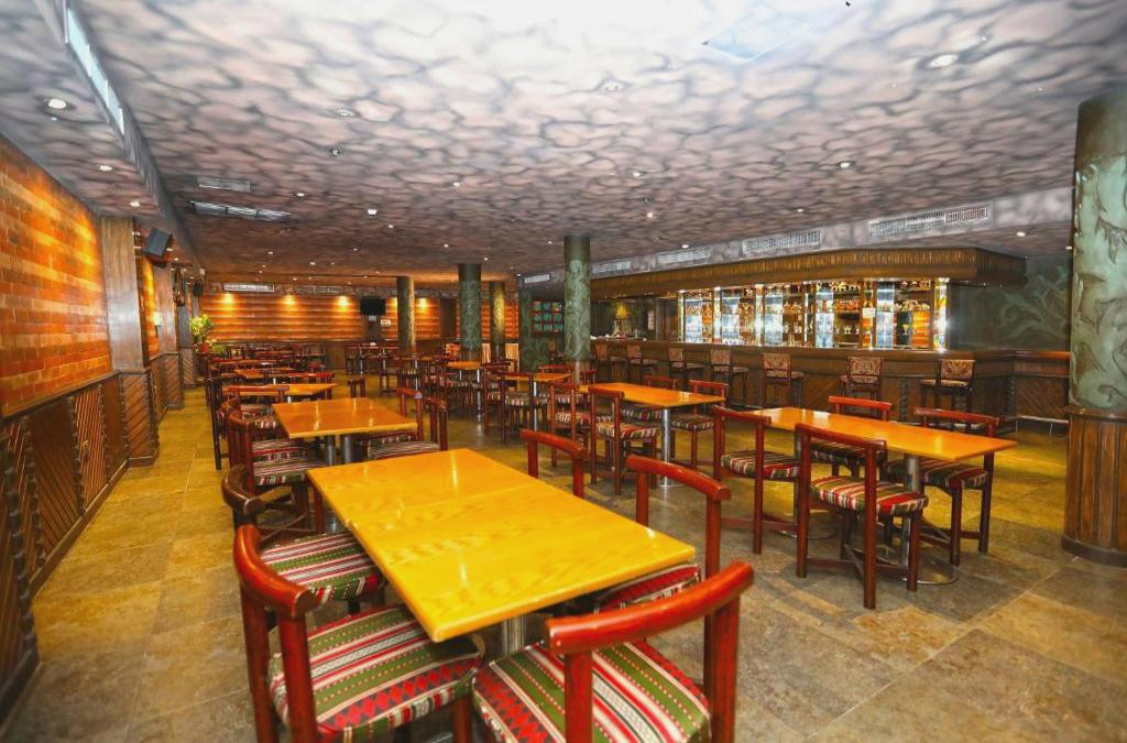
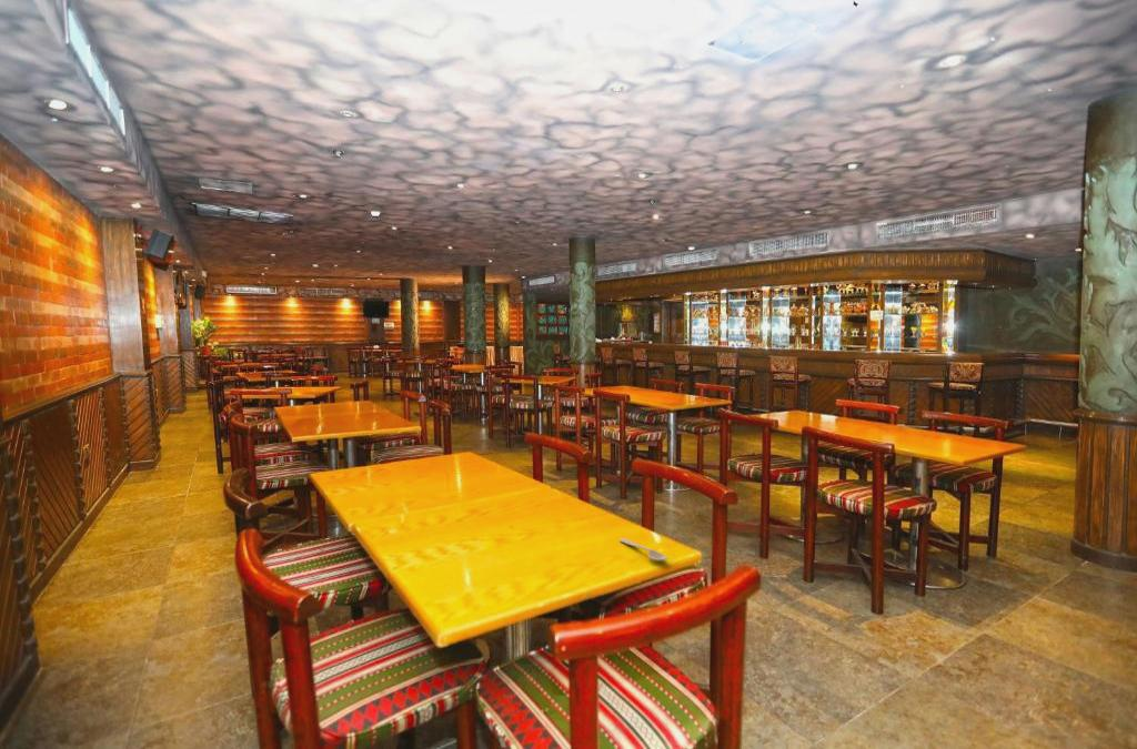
+ spoon (642, 547)
